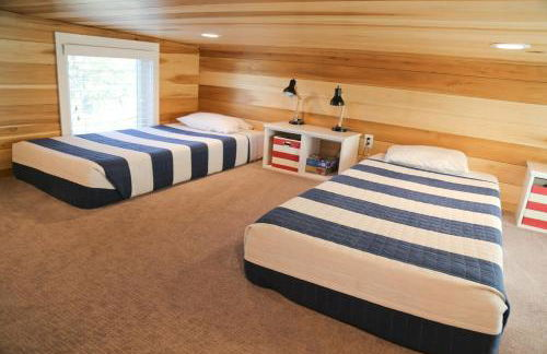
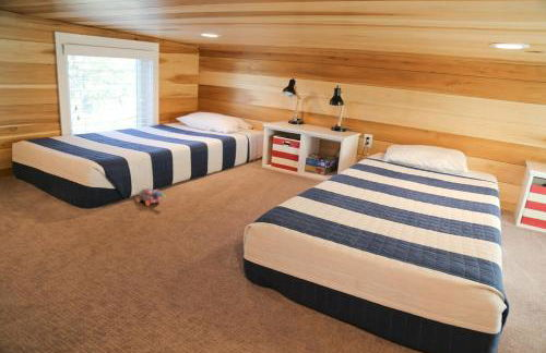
+ toy cannon (151, 196)
